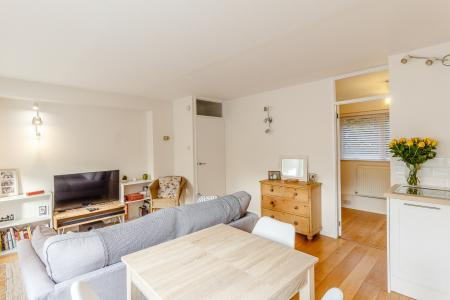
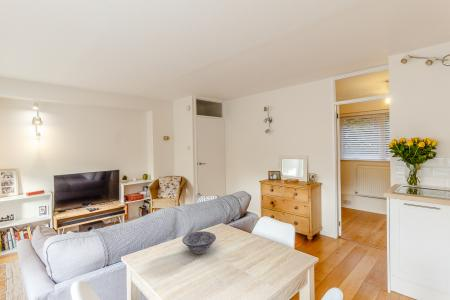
+ bowl (199, 244)
